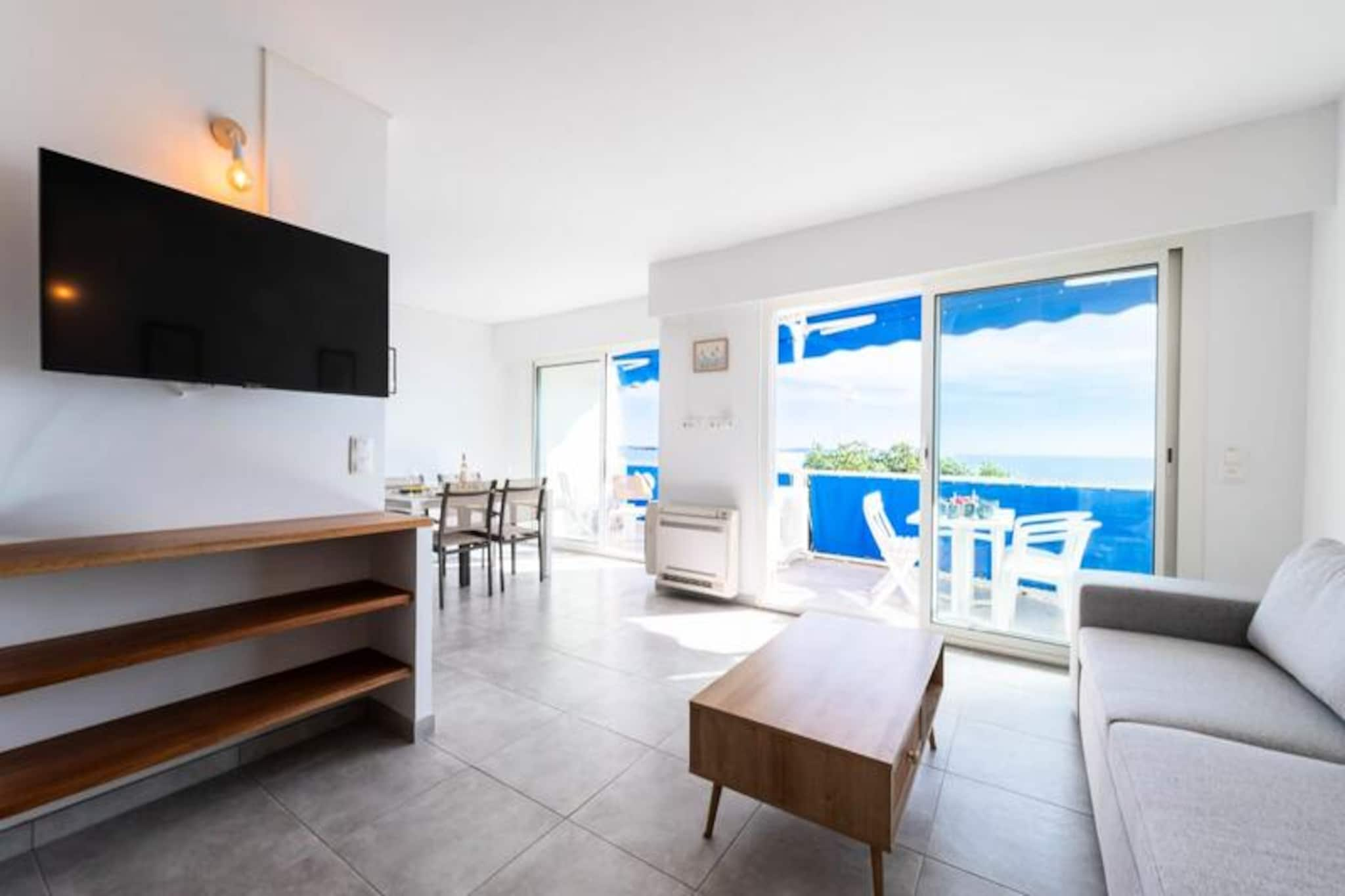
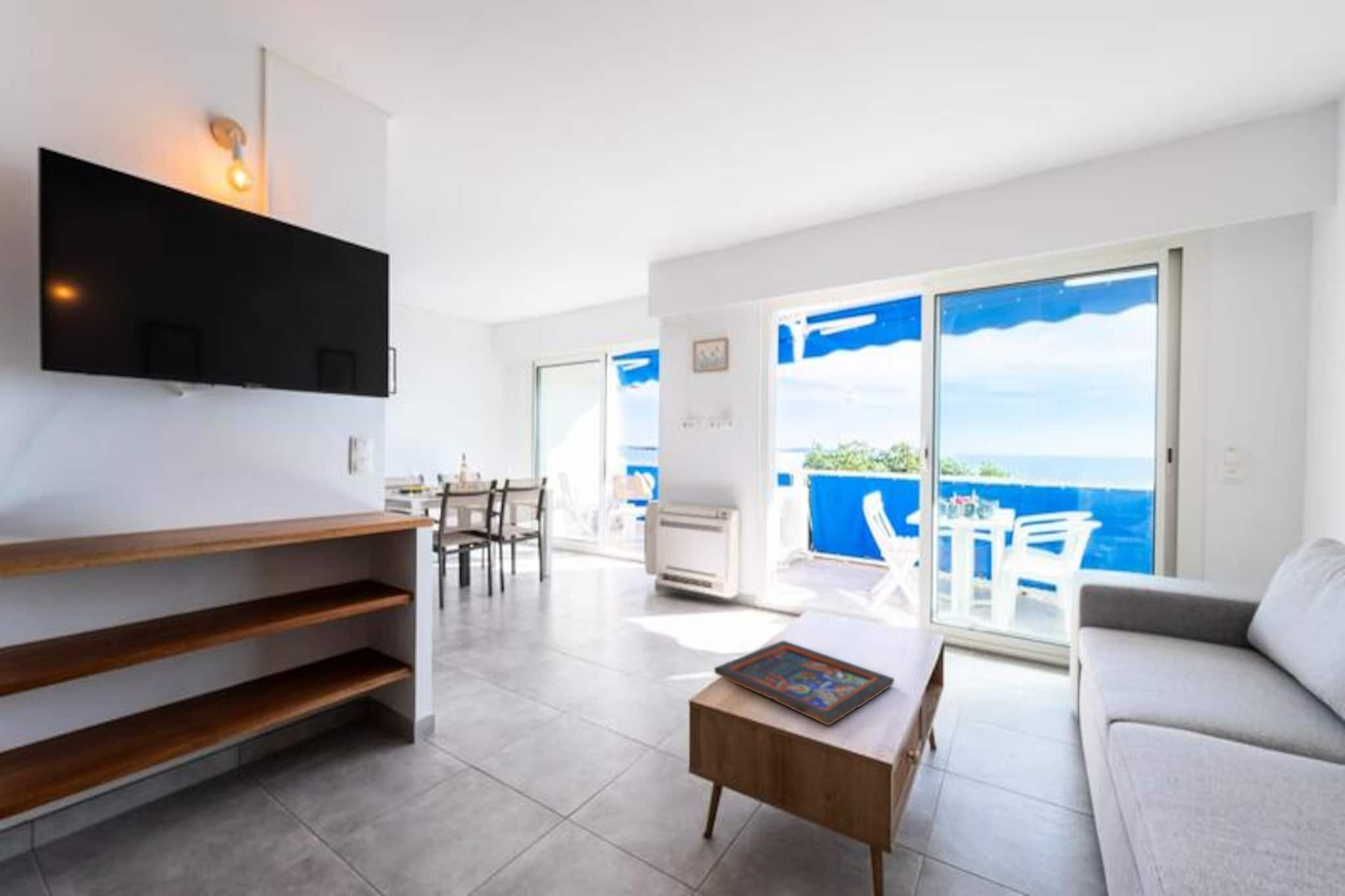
+ religious icon (802, 676)
